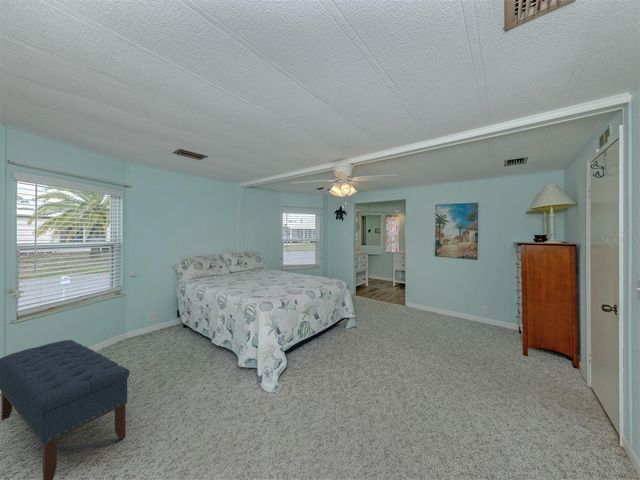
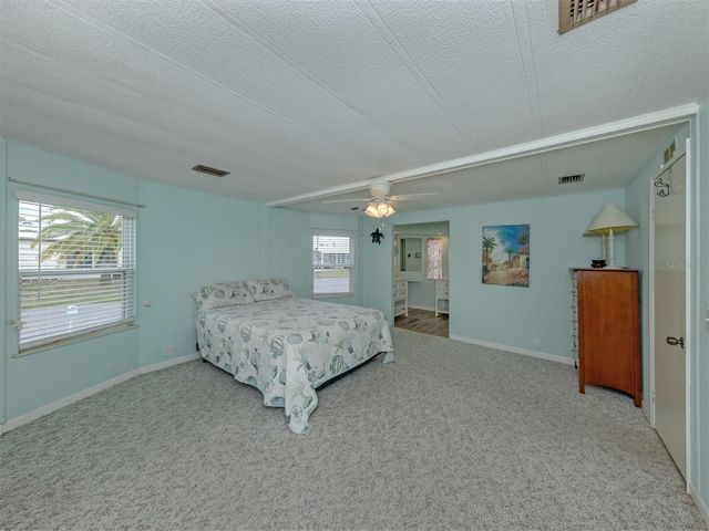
- bench (60, 393)
